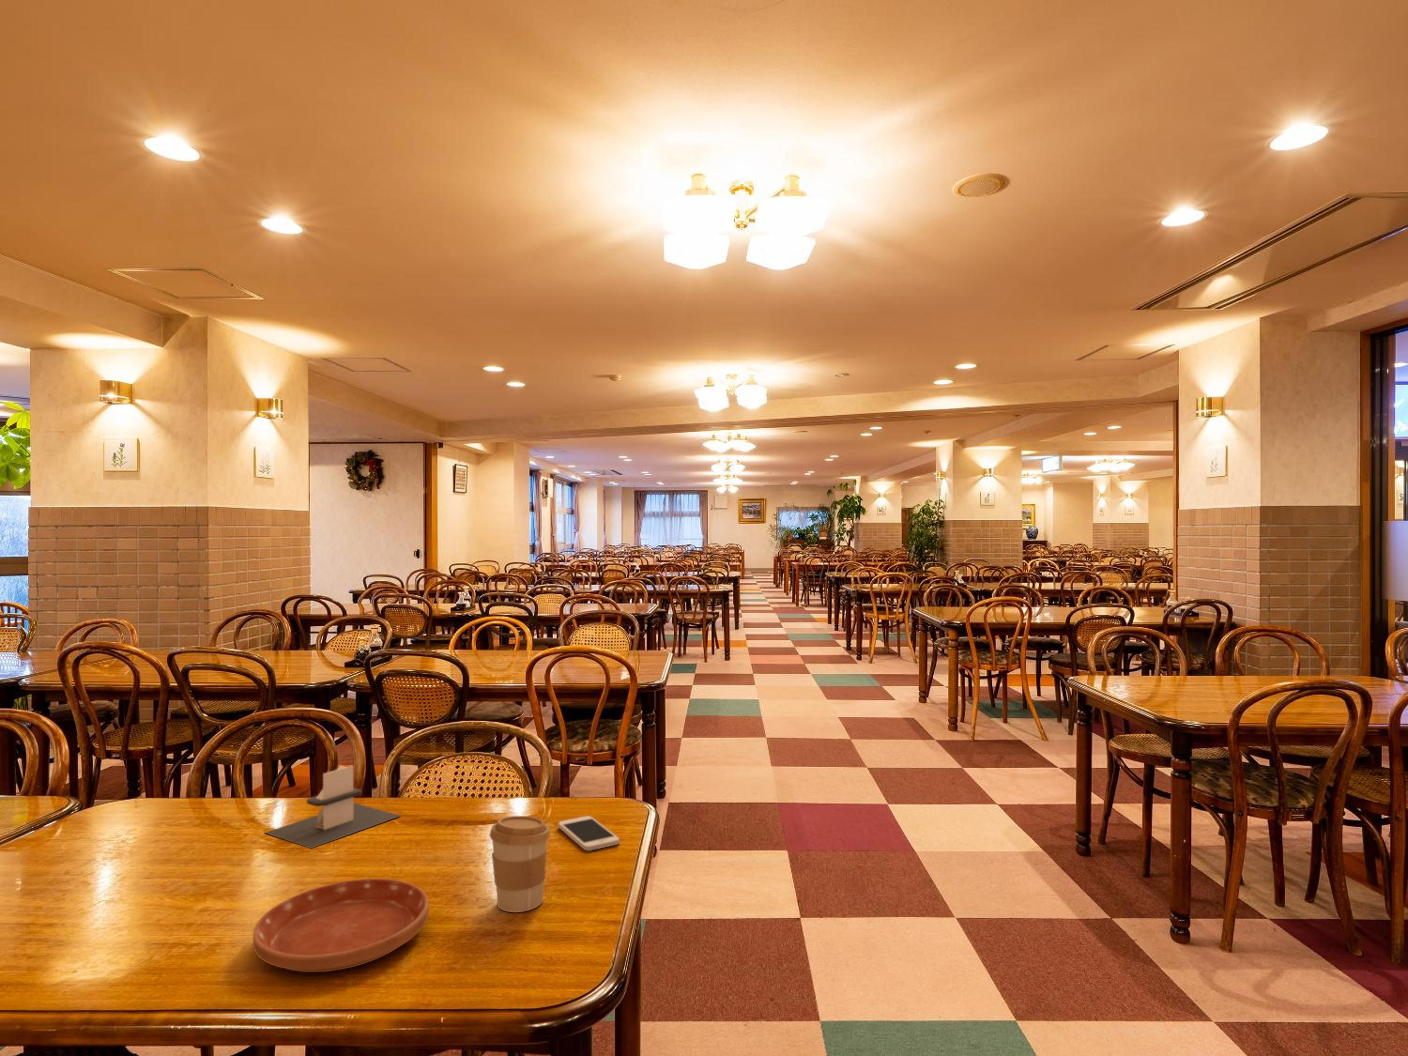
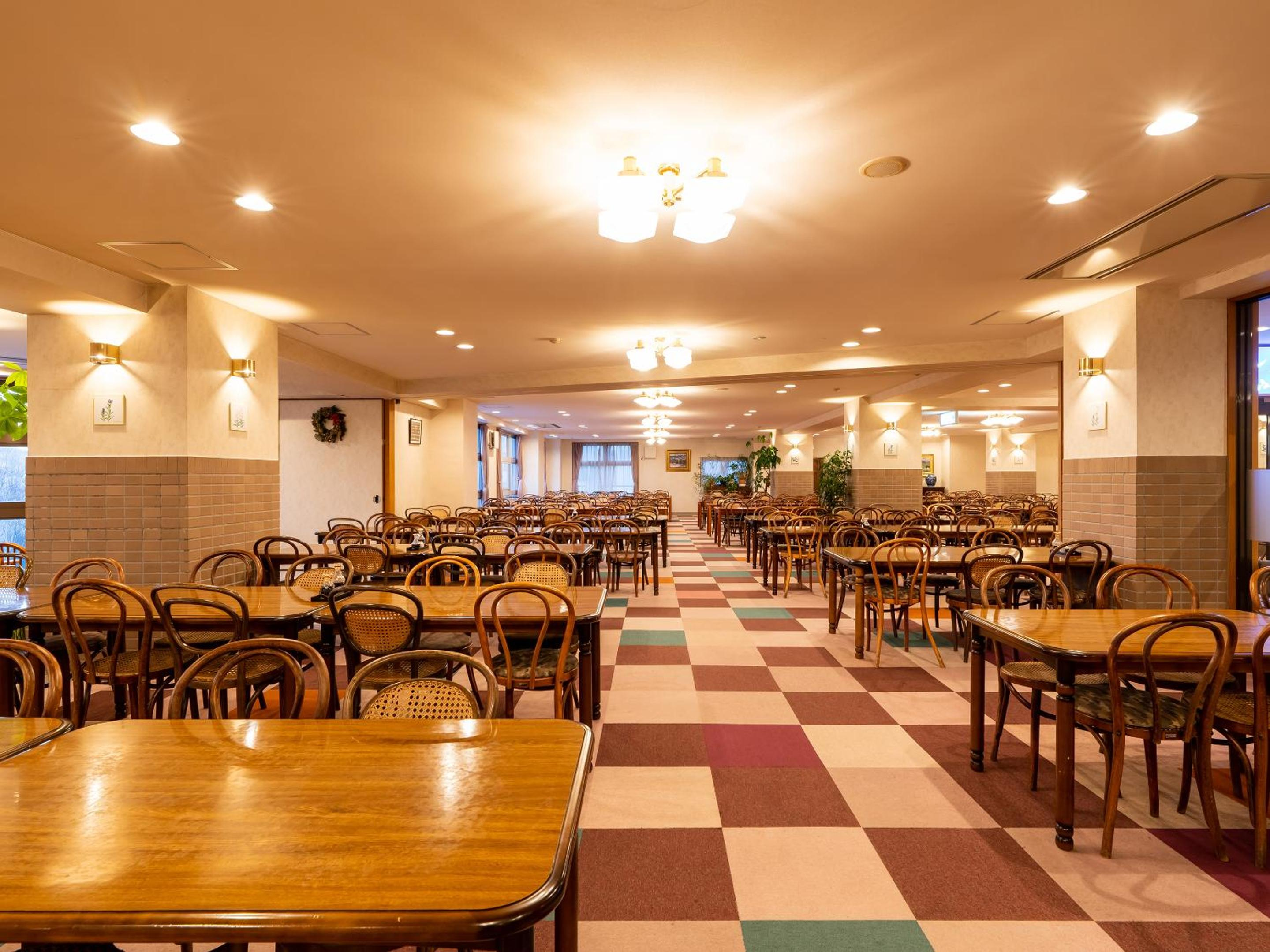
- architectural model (335, 796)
- coffee cup (520, 861)
- saucer (344, 925)
- smartphone (588, 833)
